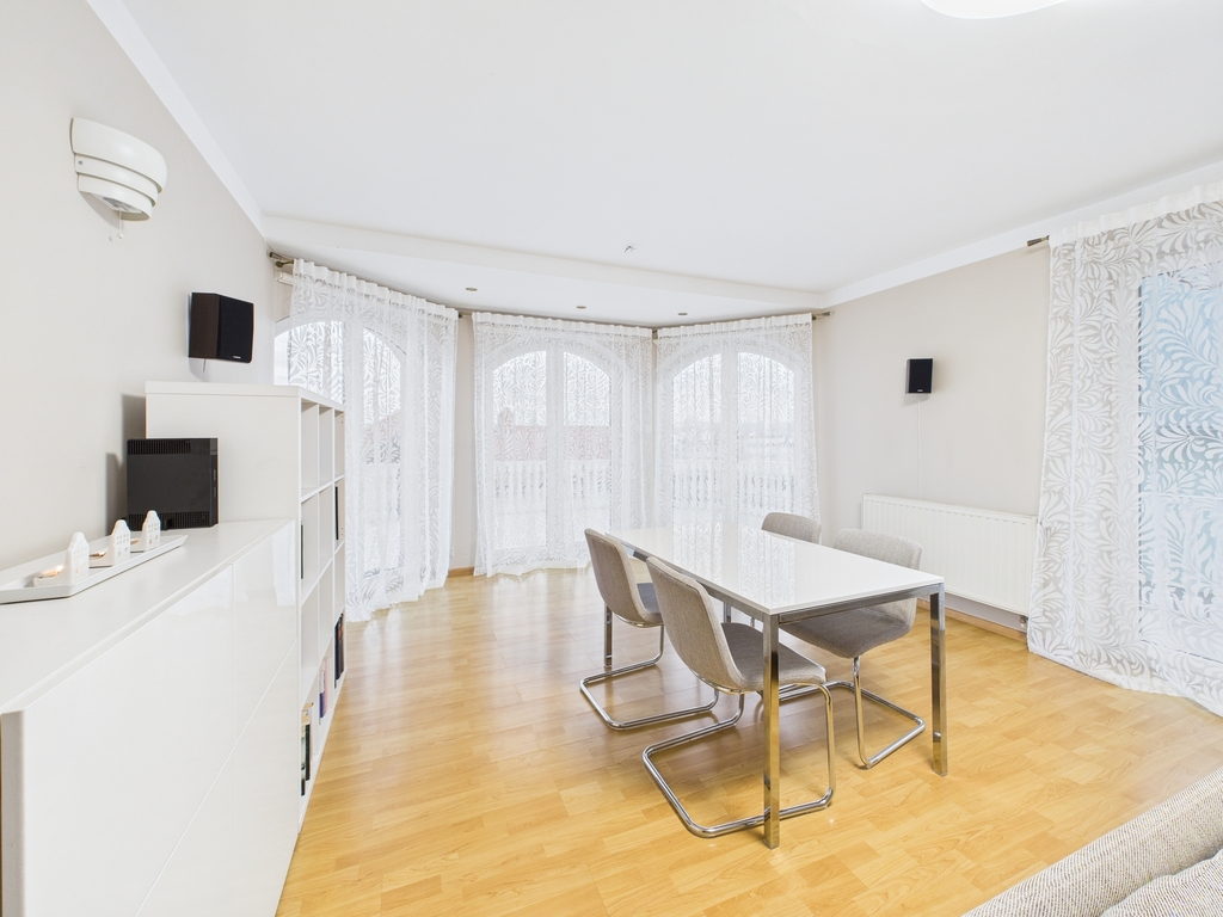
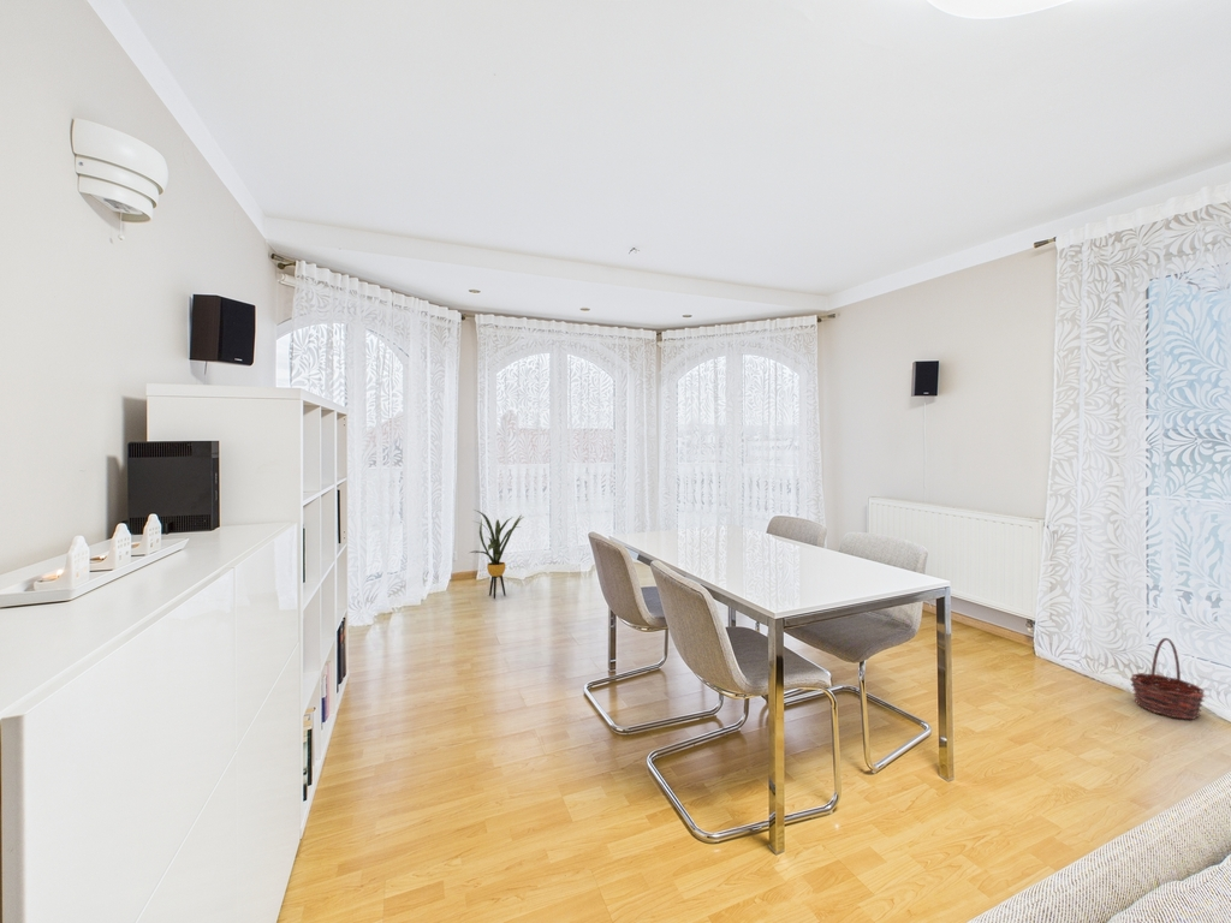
+ house plant (496, 553)
+ basket (1166, 677)
